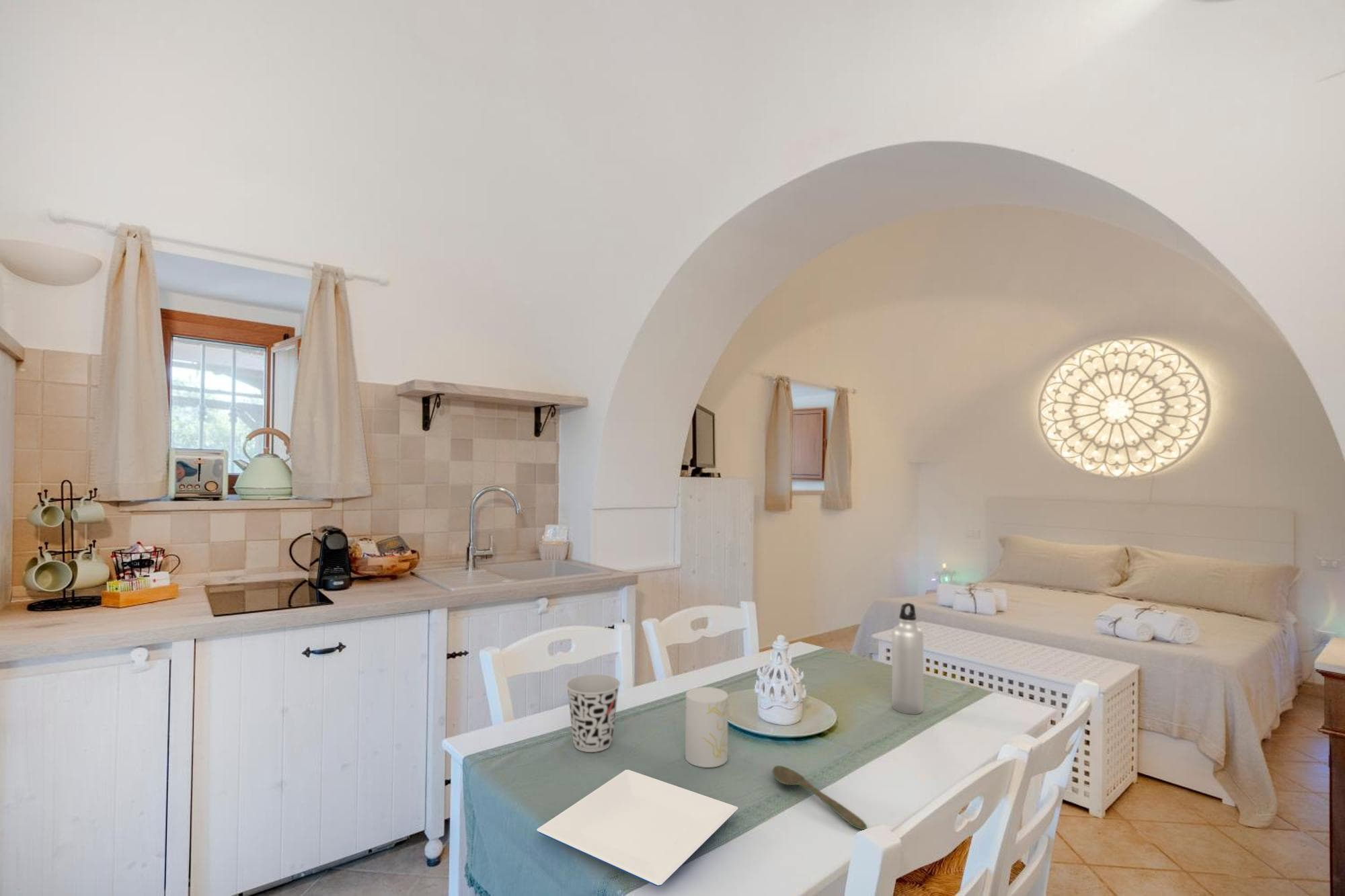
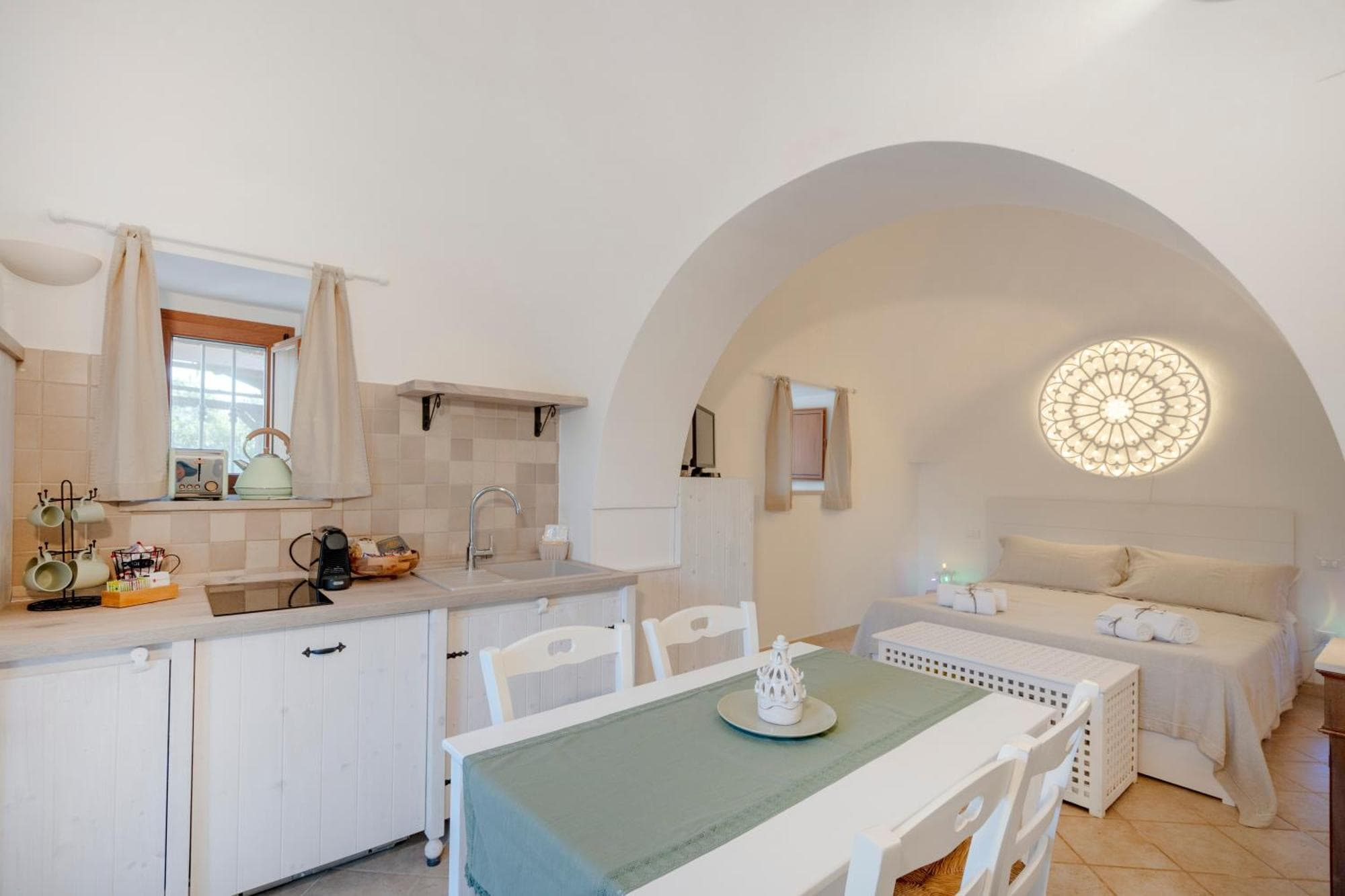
- cup (706, 725)
- plate (640, 823)
- spoon (817, 795)
- water bottle (907, 656)
- cup (592, 713)
